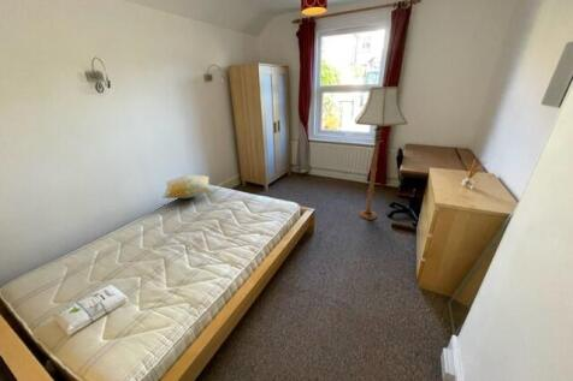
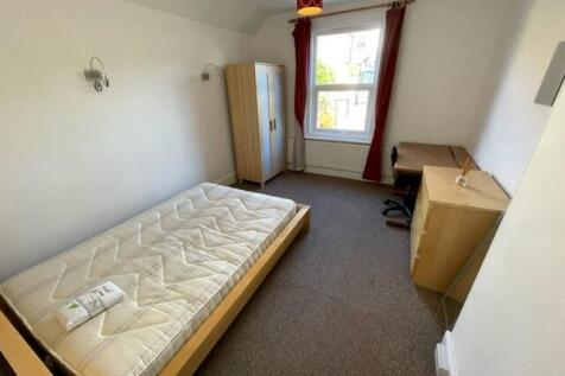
- floor lamp (374, 155)
- decorative pillow (188, 186)
